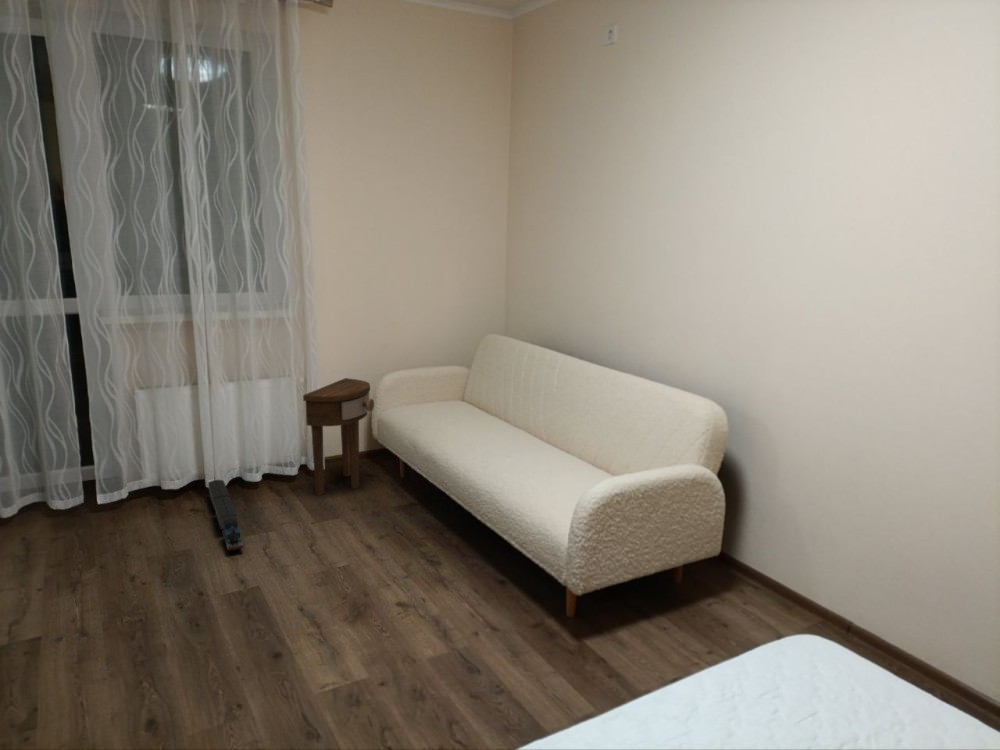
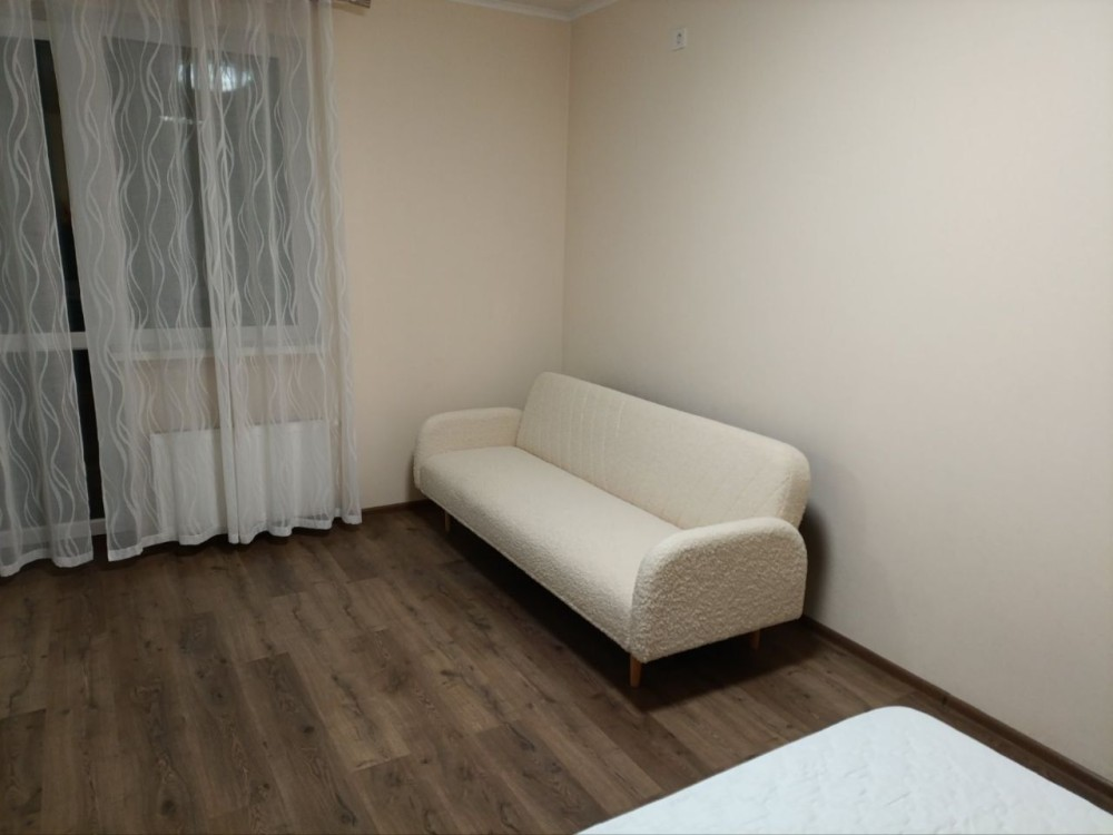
- side table (341, 437)
- toy train (225, 513)
